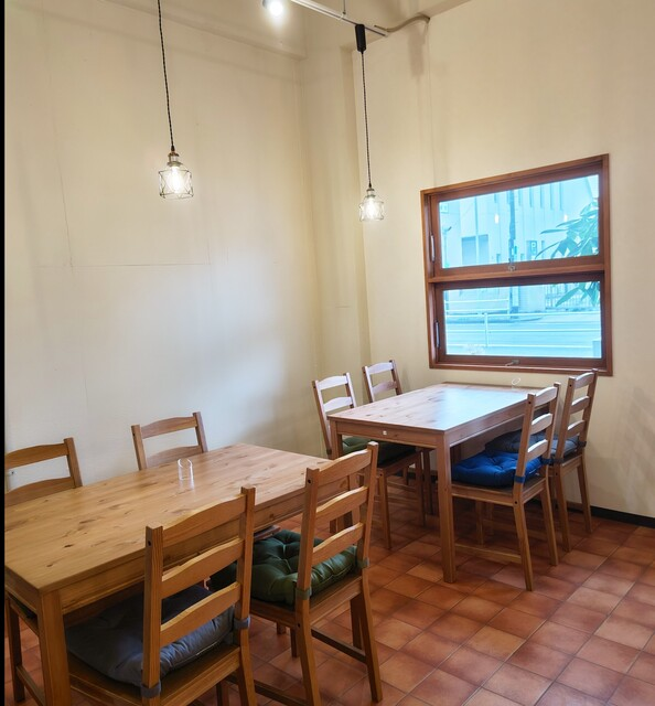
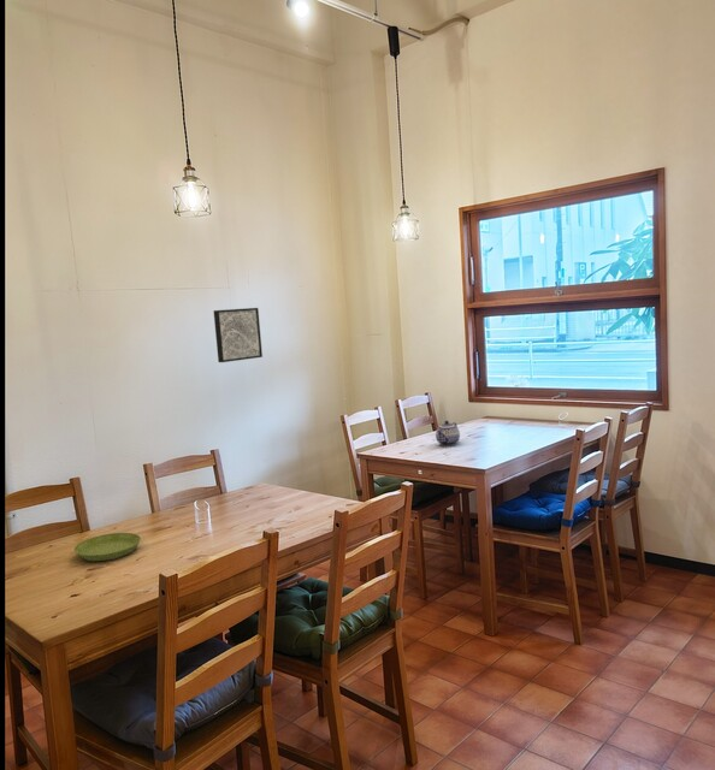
+ wall art (238, 334)
+ teapot (447, 432)
+ saucer (107, 547)
